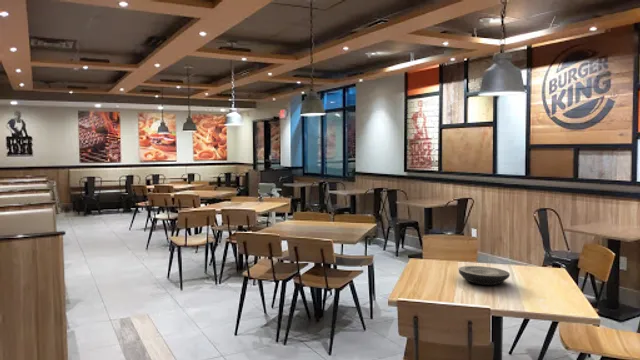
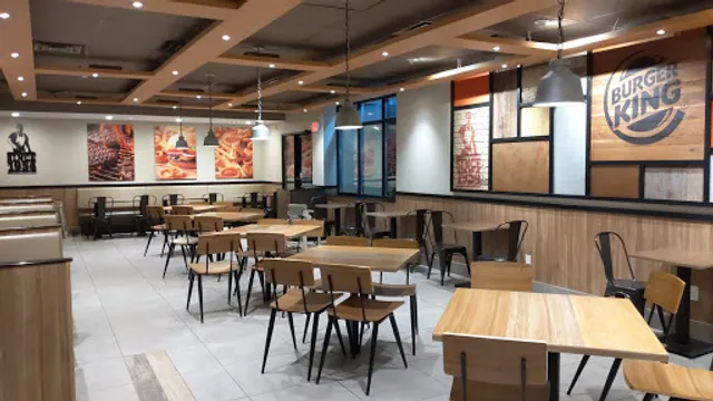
- plate (483, 275)
